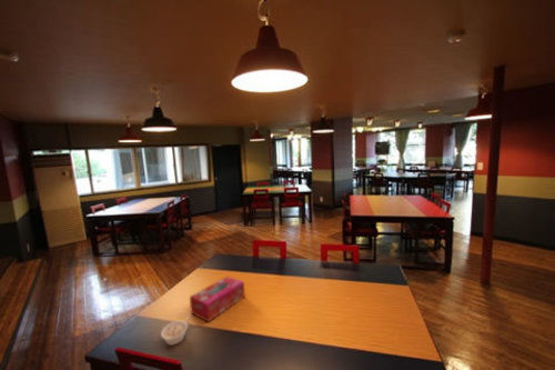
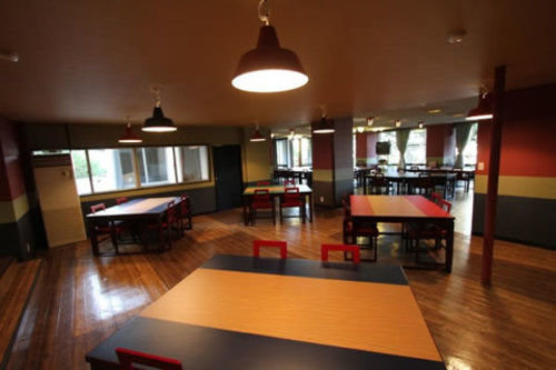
- legume (175, 331)
- tissue box (218, 297)
